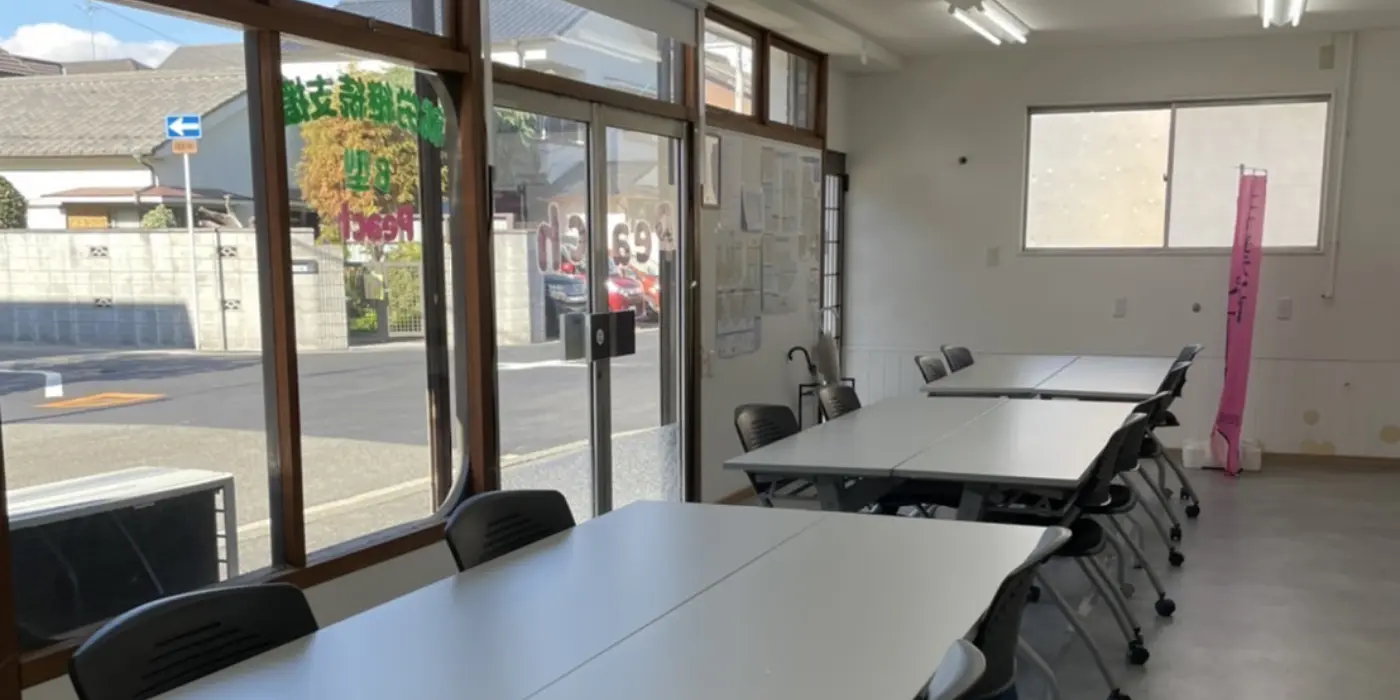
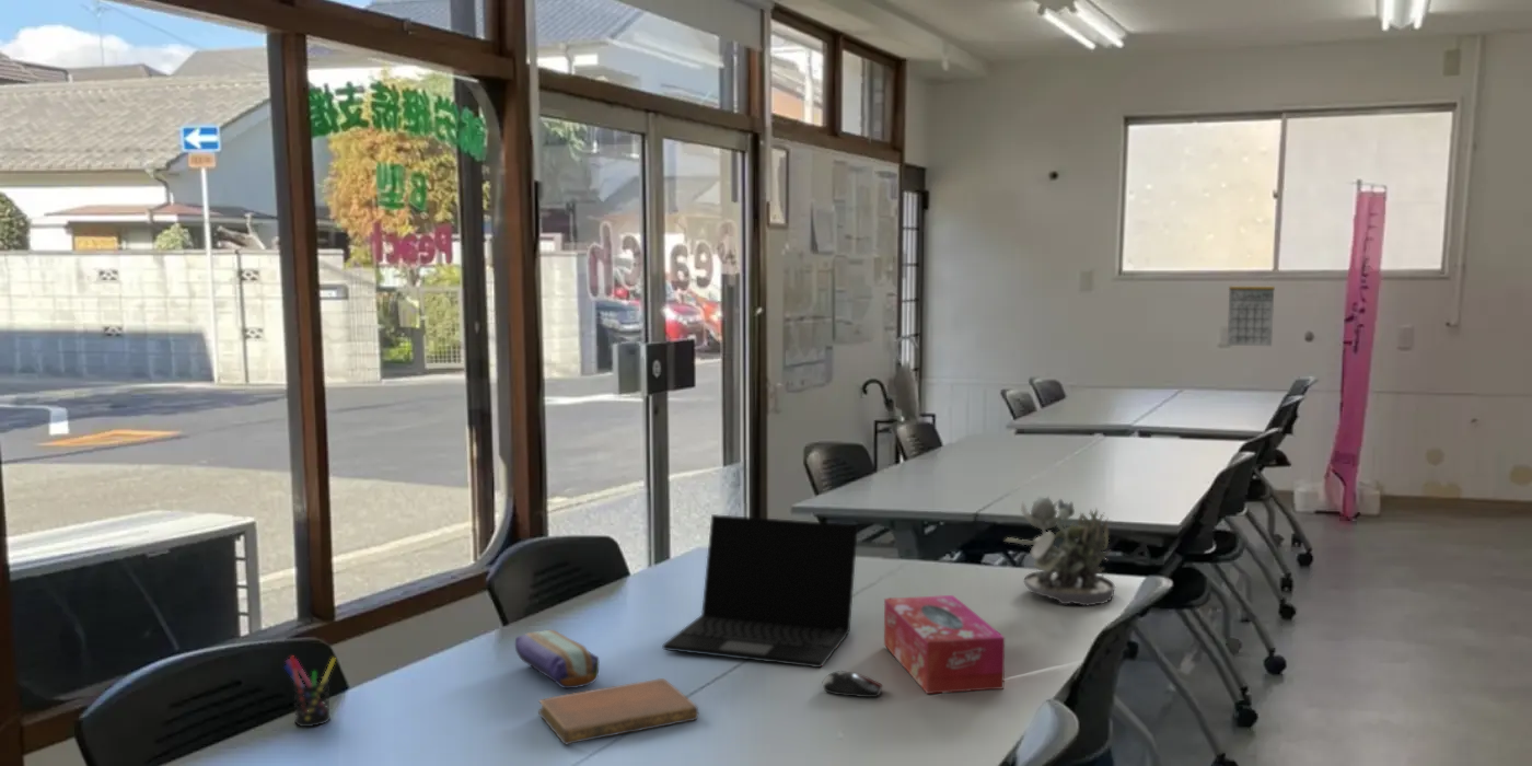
+ calendar (1251, 309)
+ succulent plant (1064, 545)
+ notebook (617, 709)
+ pencil case (556, 657)
+ pen holder (310, 688)
+ computer mouse (854, 682)
+ laptop (763, 585)
+ tissue box (940, 640)
